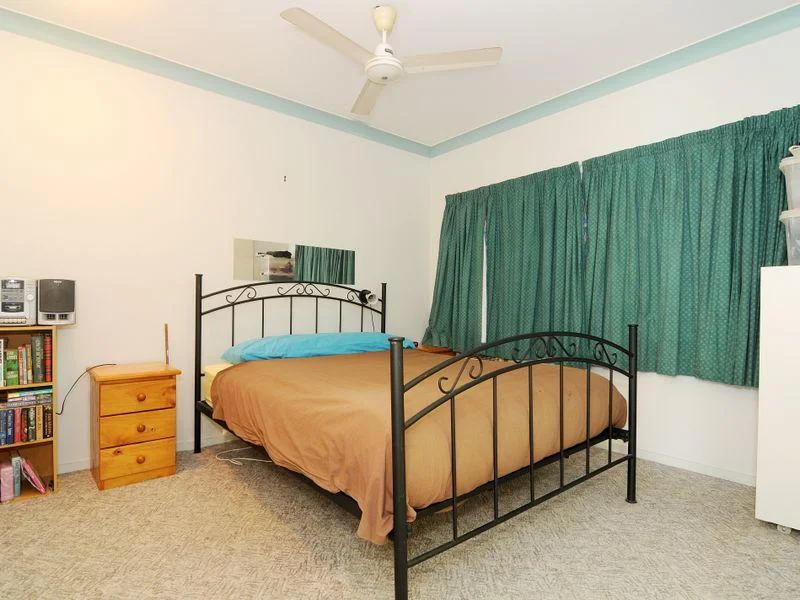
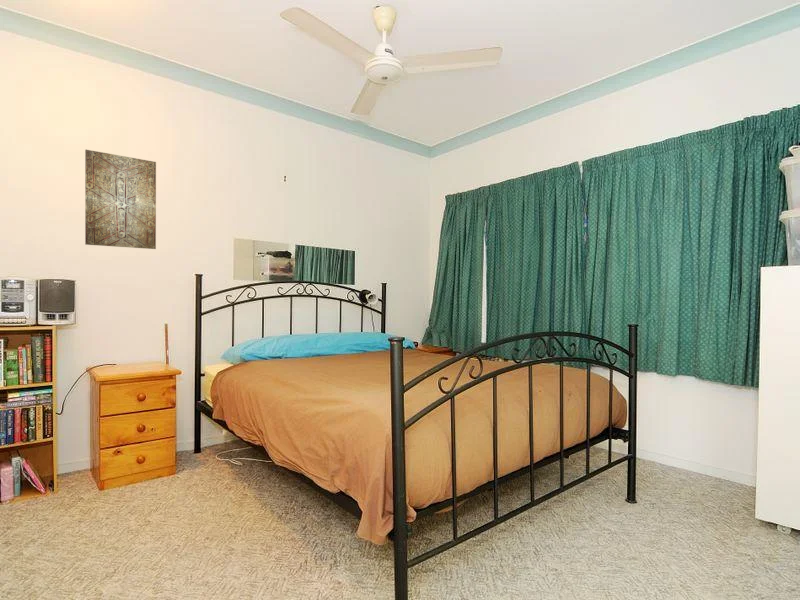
+ wall art (122, 201)
